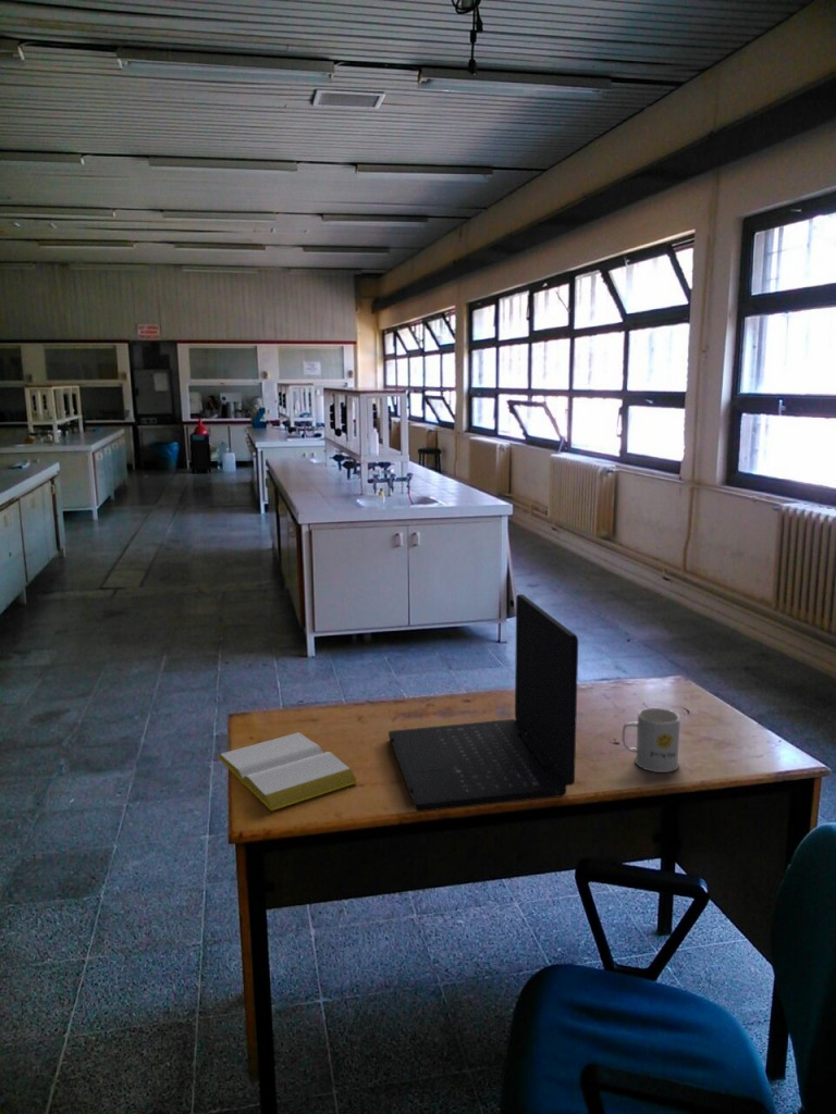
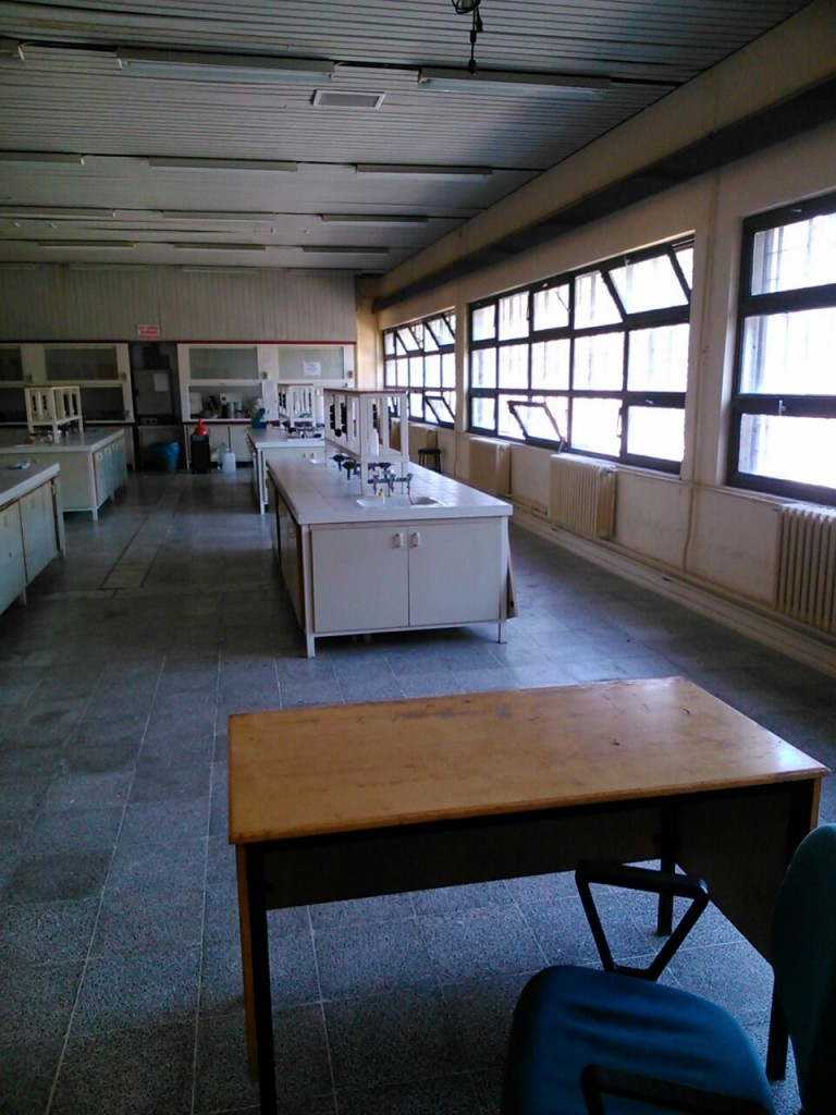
- notepad (285, 765)
- laptop (474, 722)
- mug (651, 739)
